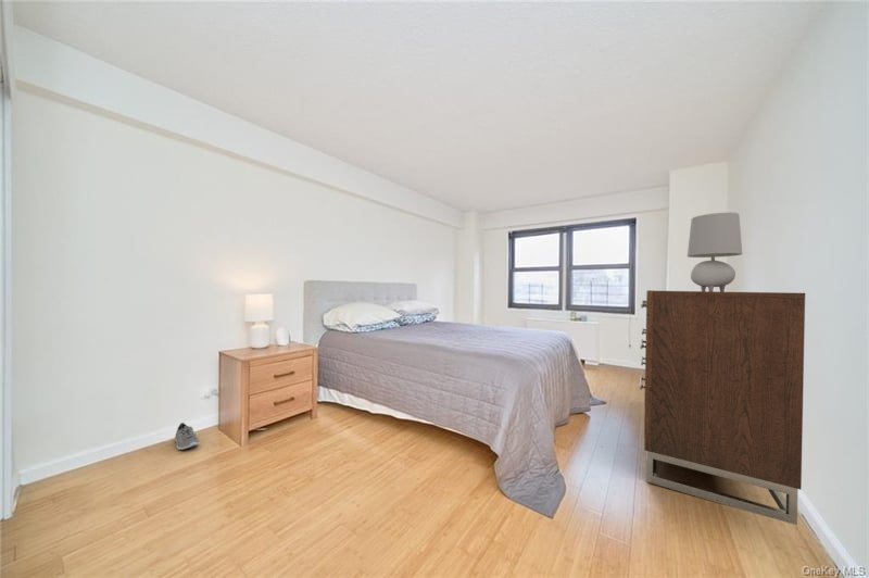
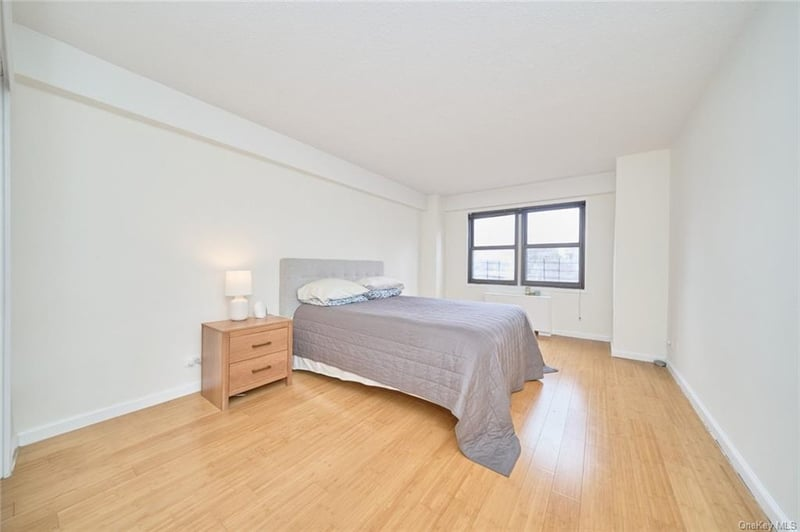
- sneaker (185, 436)
- dresser (692, 364)
- table lamp (714, 253)
